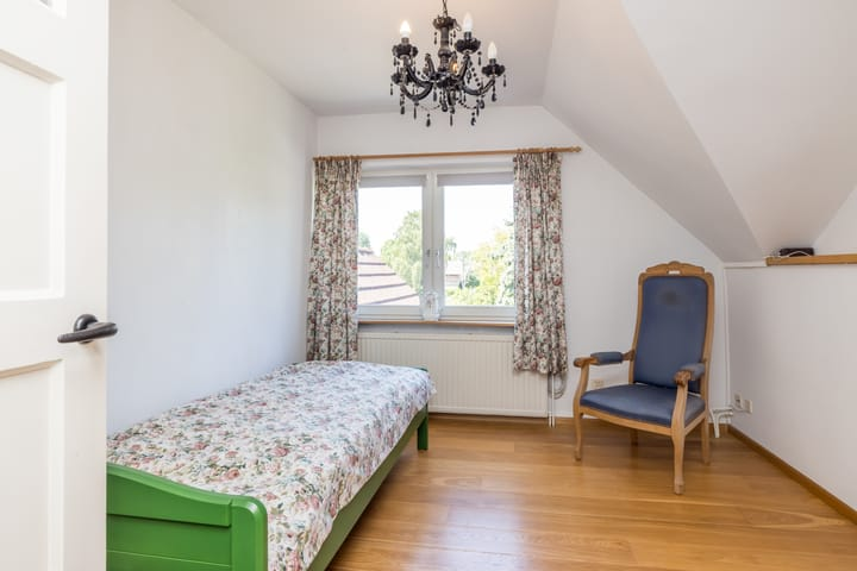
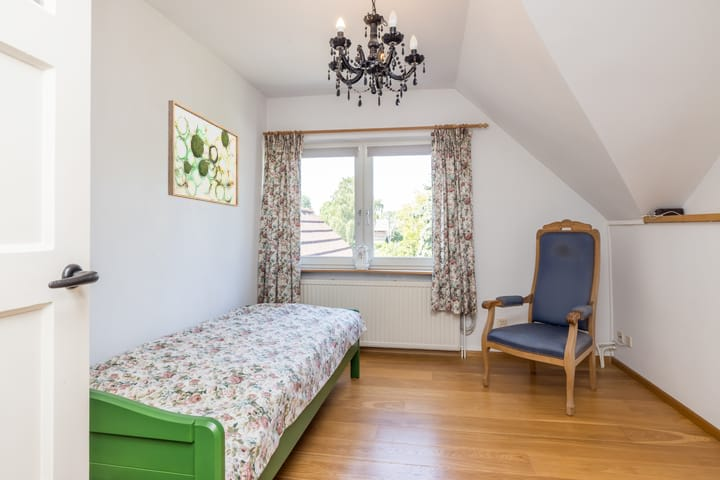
+ wall art (209, 160)
